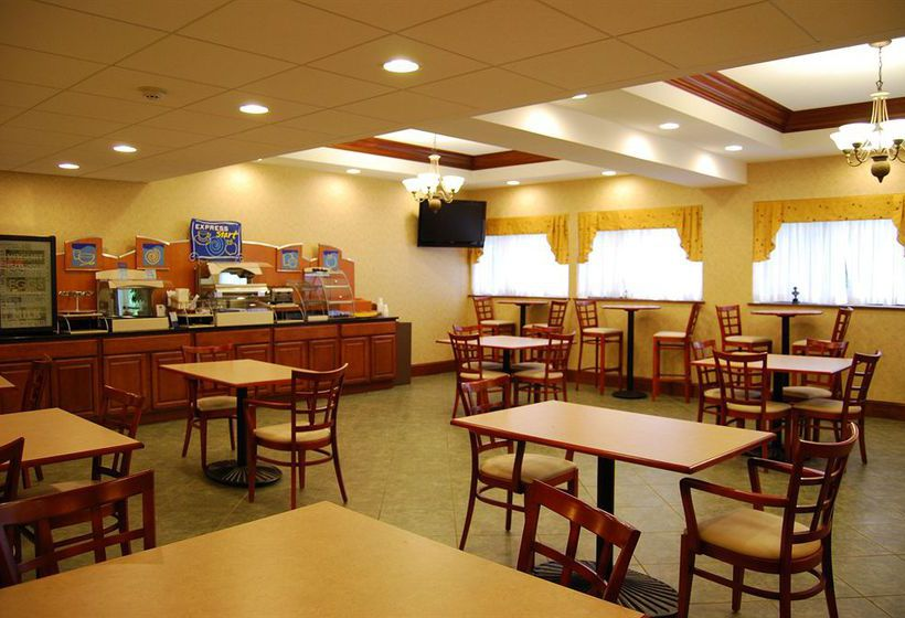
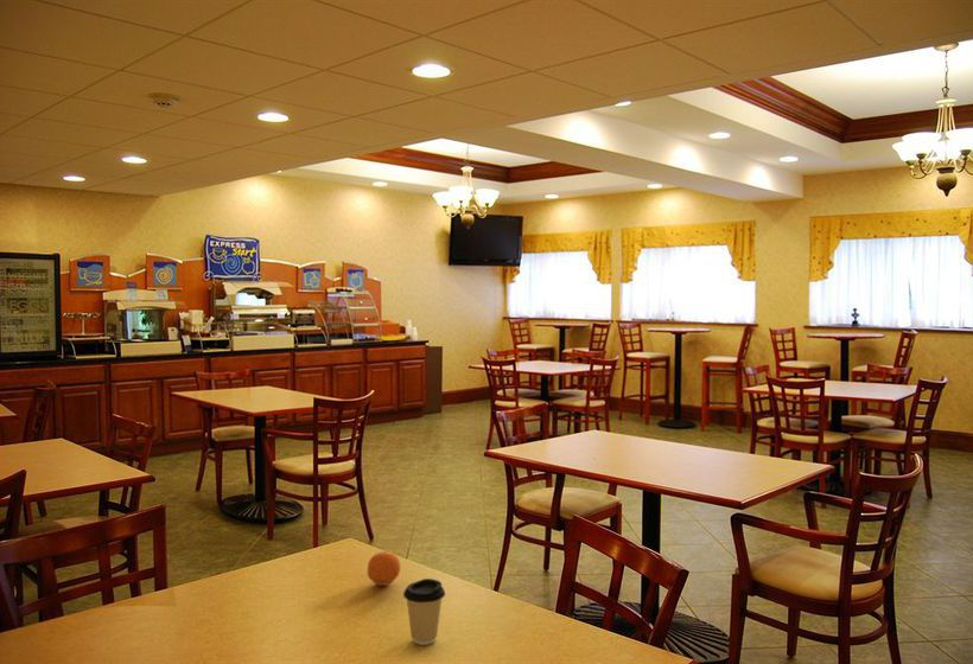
+ coffee cup (424, 612)
+ fruit (383, 568)
